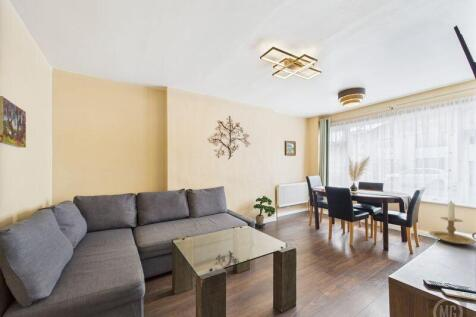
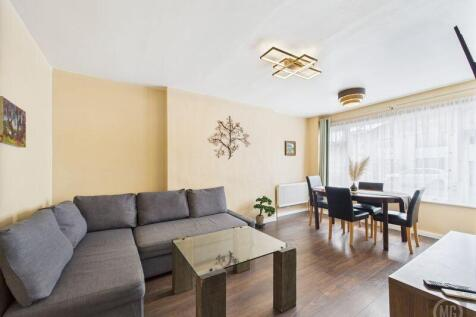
- candle holder (451, 220)
